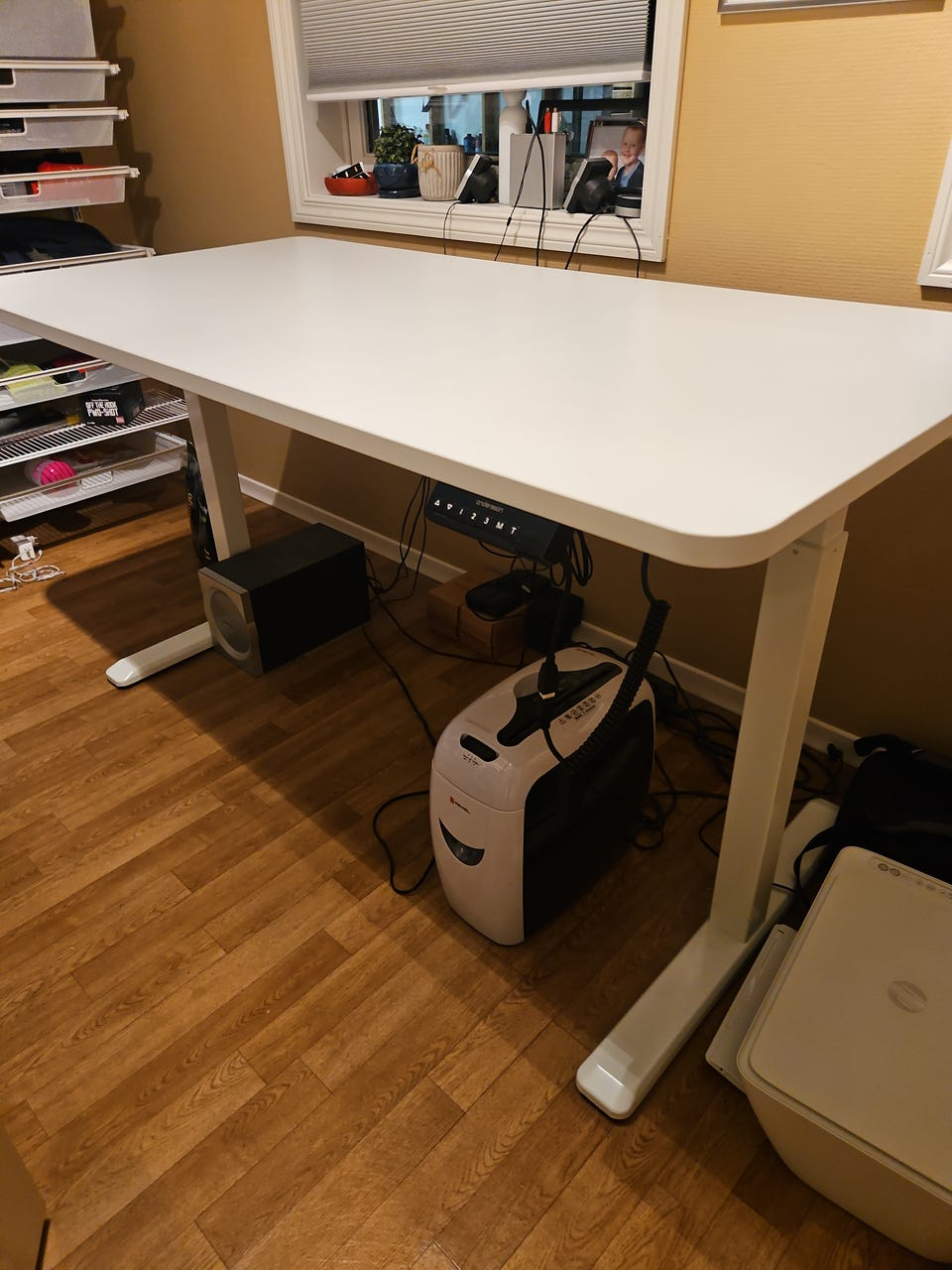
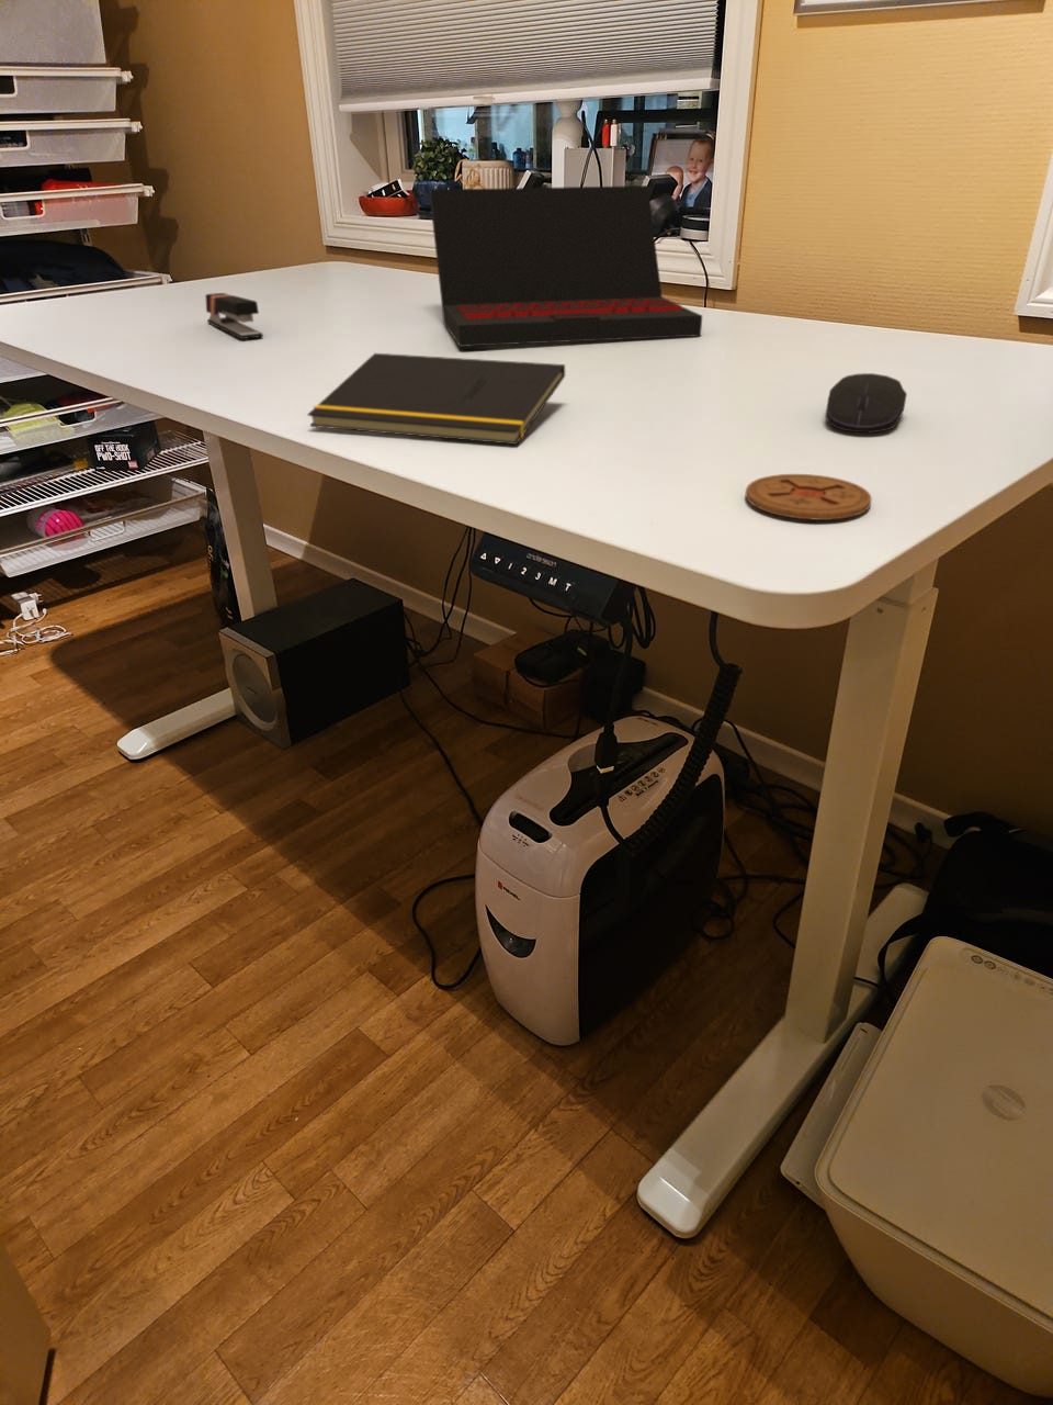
+ laptop (560, 259)
+ stapler (231, 312)
+ computer mouse (865, 398)
+ notepad (440, 394)
+ coaster (807, 495)
